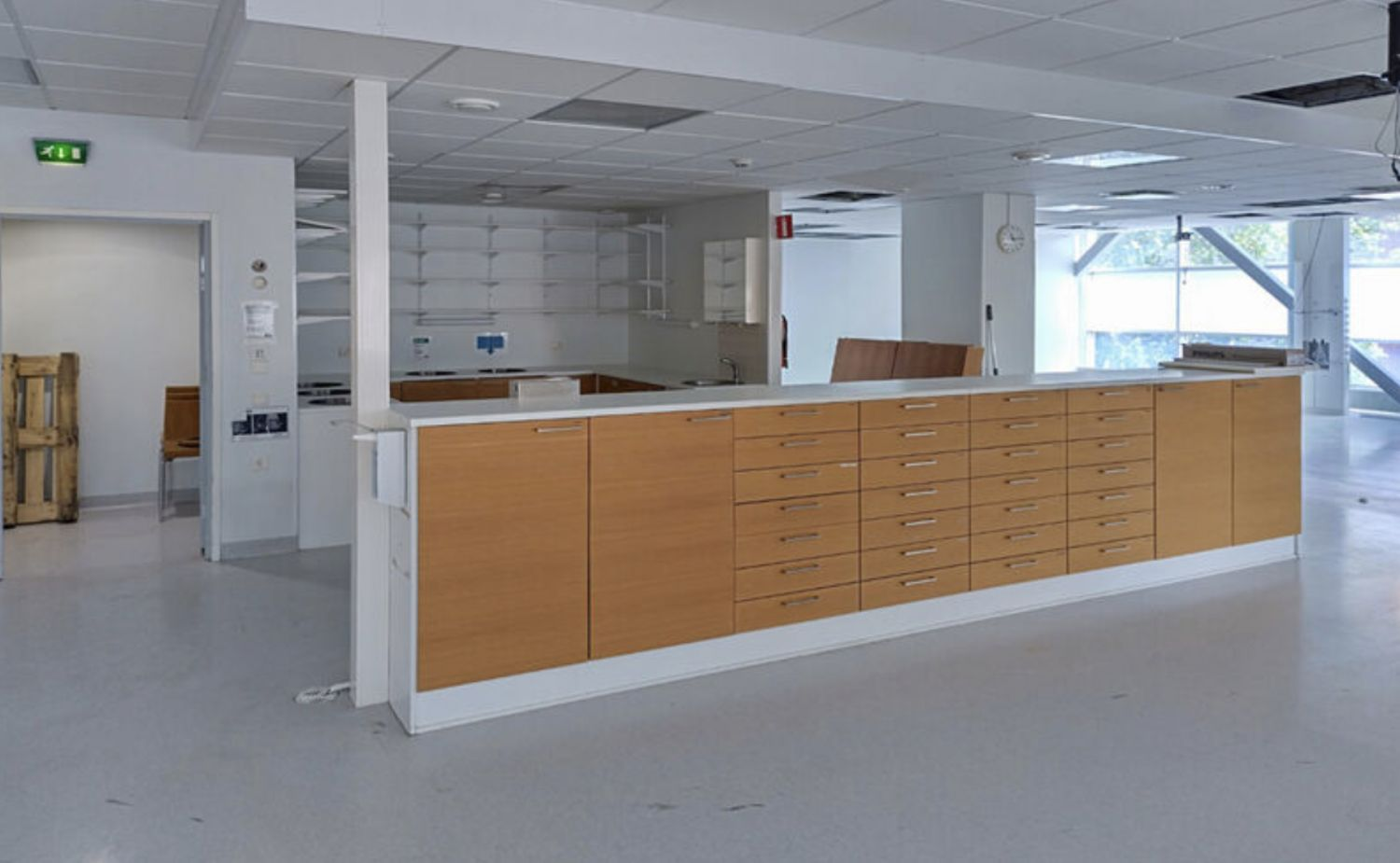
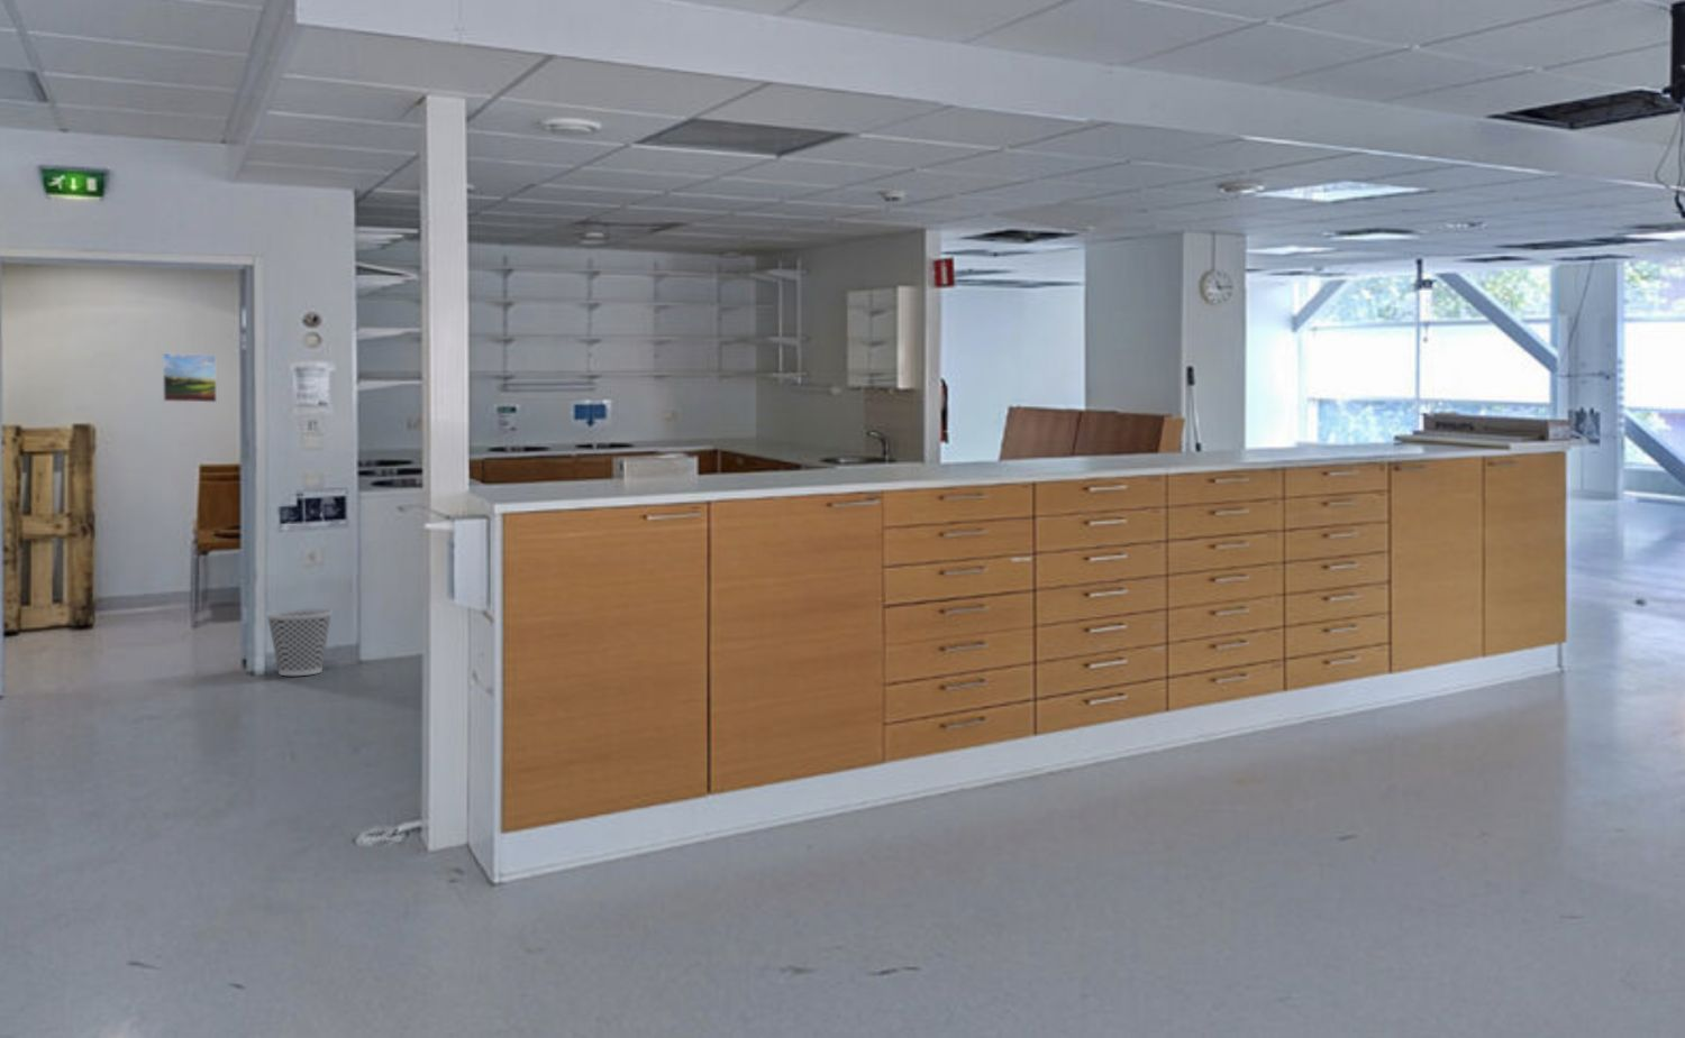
+ wastebasket (300, 642)
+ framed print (189, 376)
